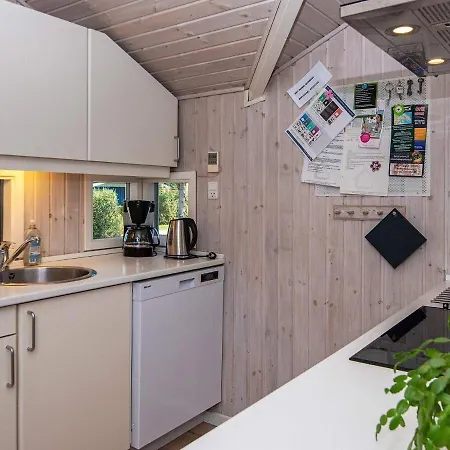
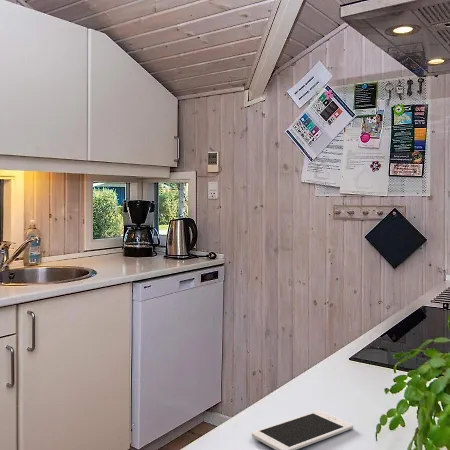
+ cell phone (303, 430)
